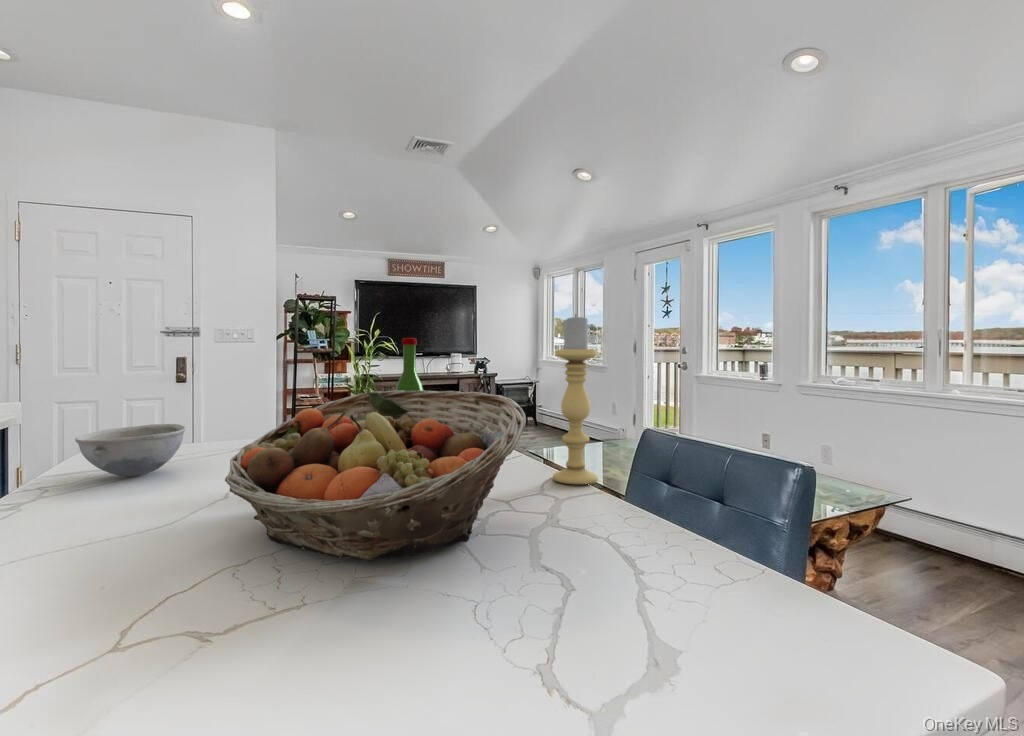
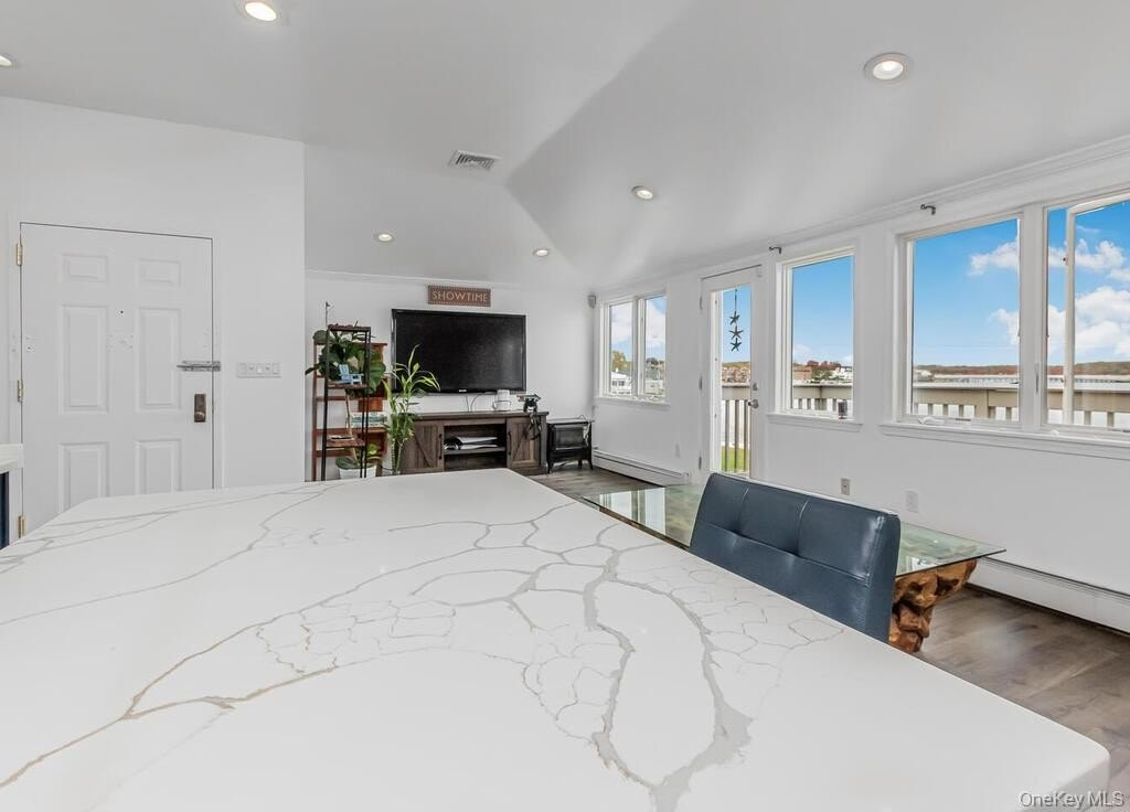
- wine bottle (409, 390)
- fruit basket (379, 459)
- candle holder (575, 396)
- bowl (134, 451)
